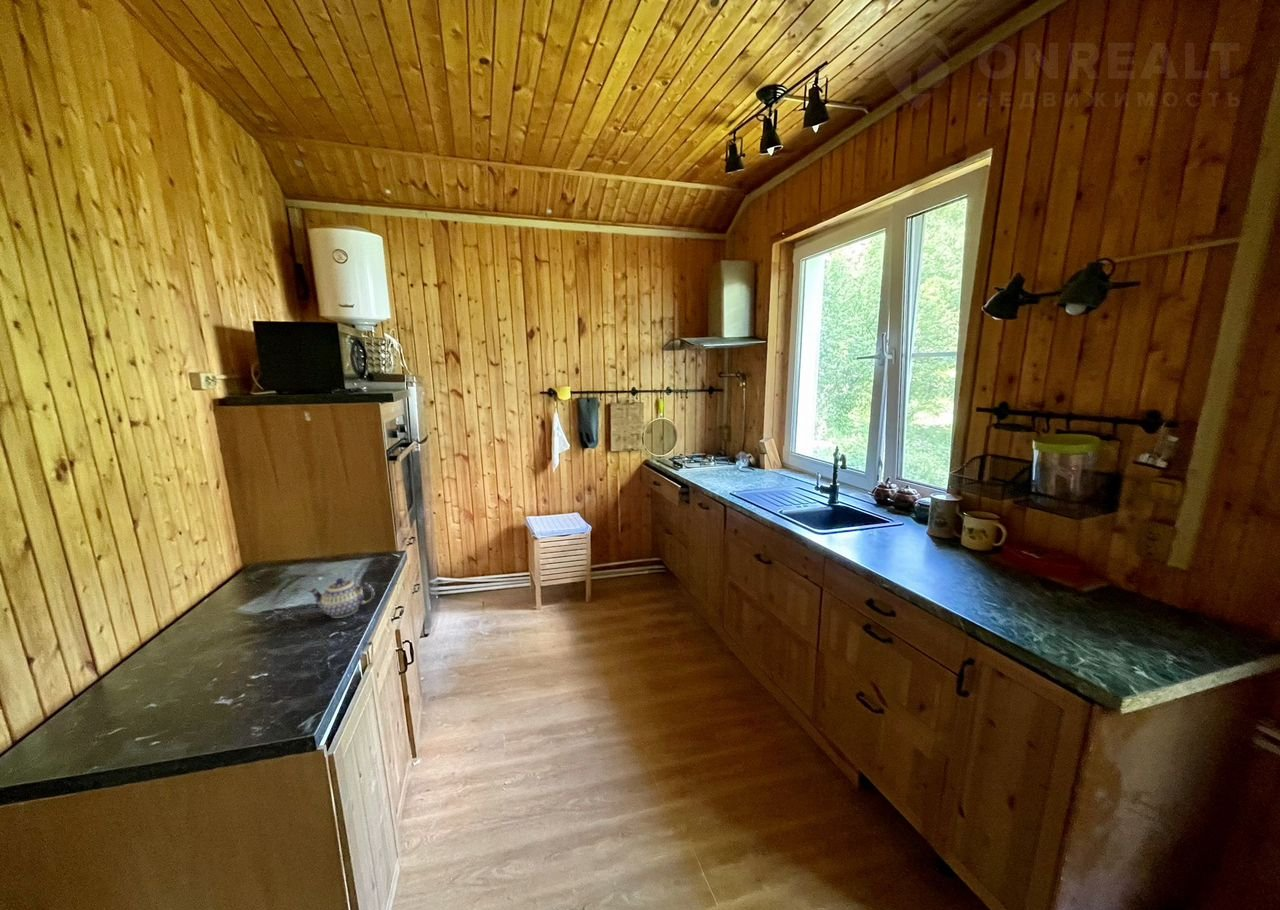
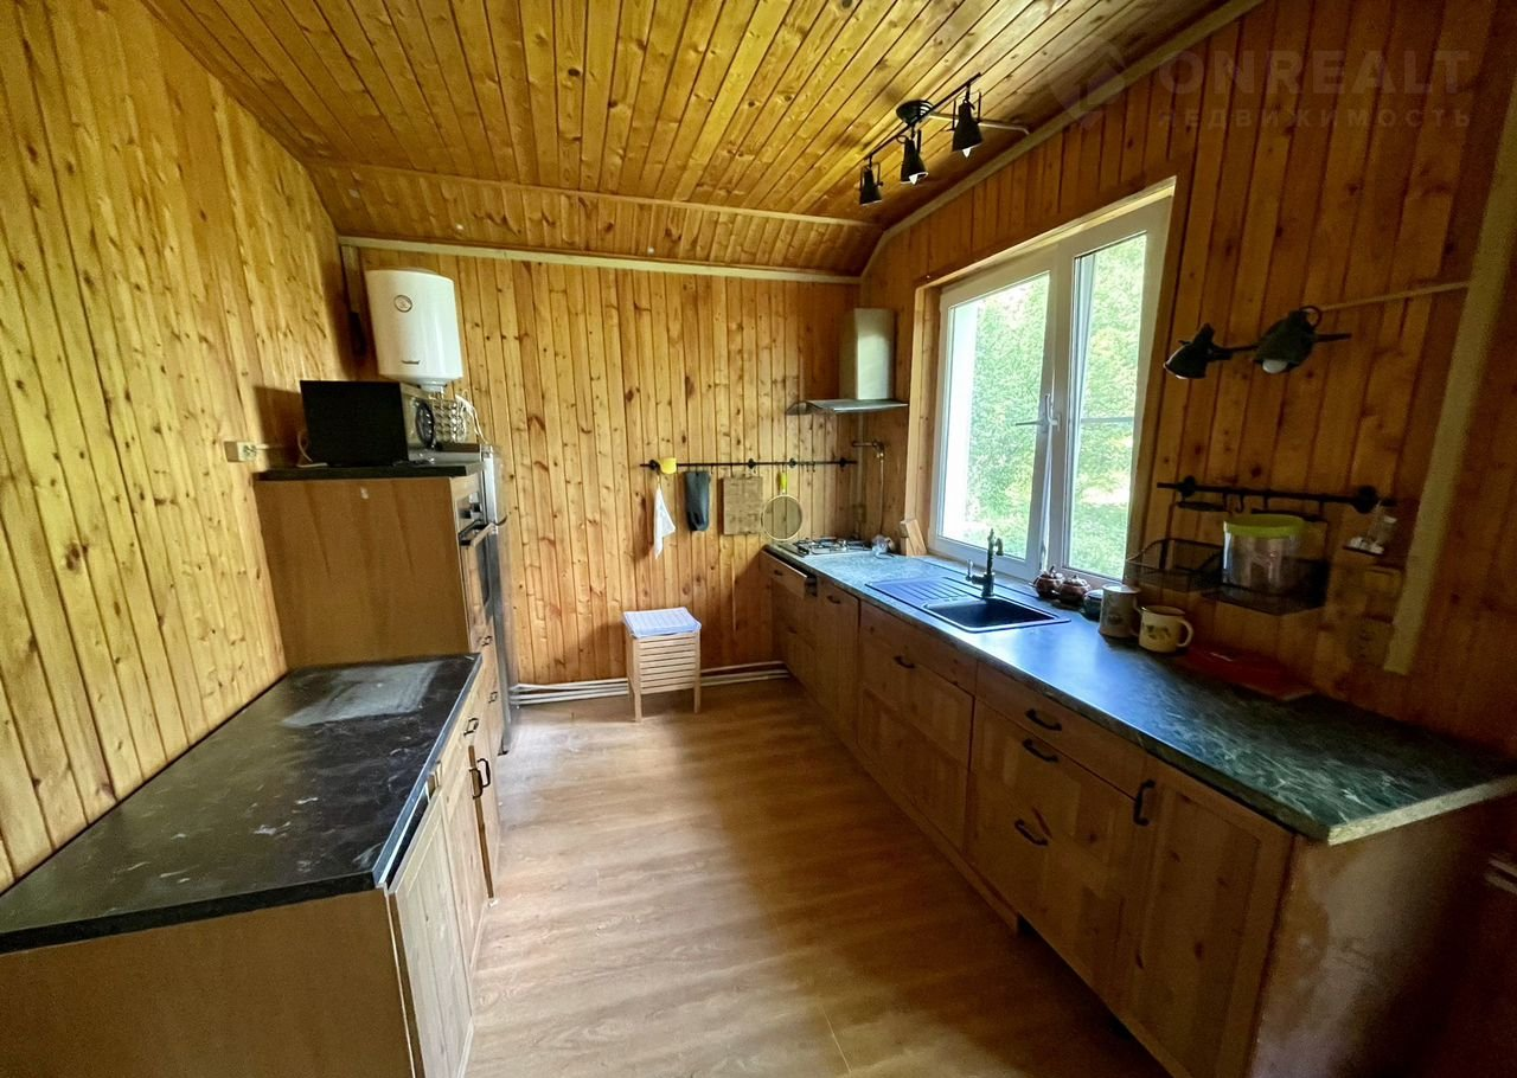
- teapot (342, 595)
